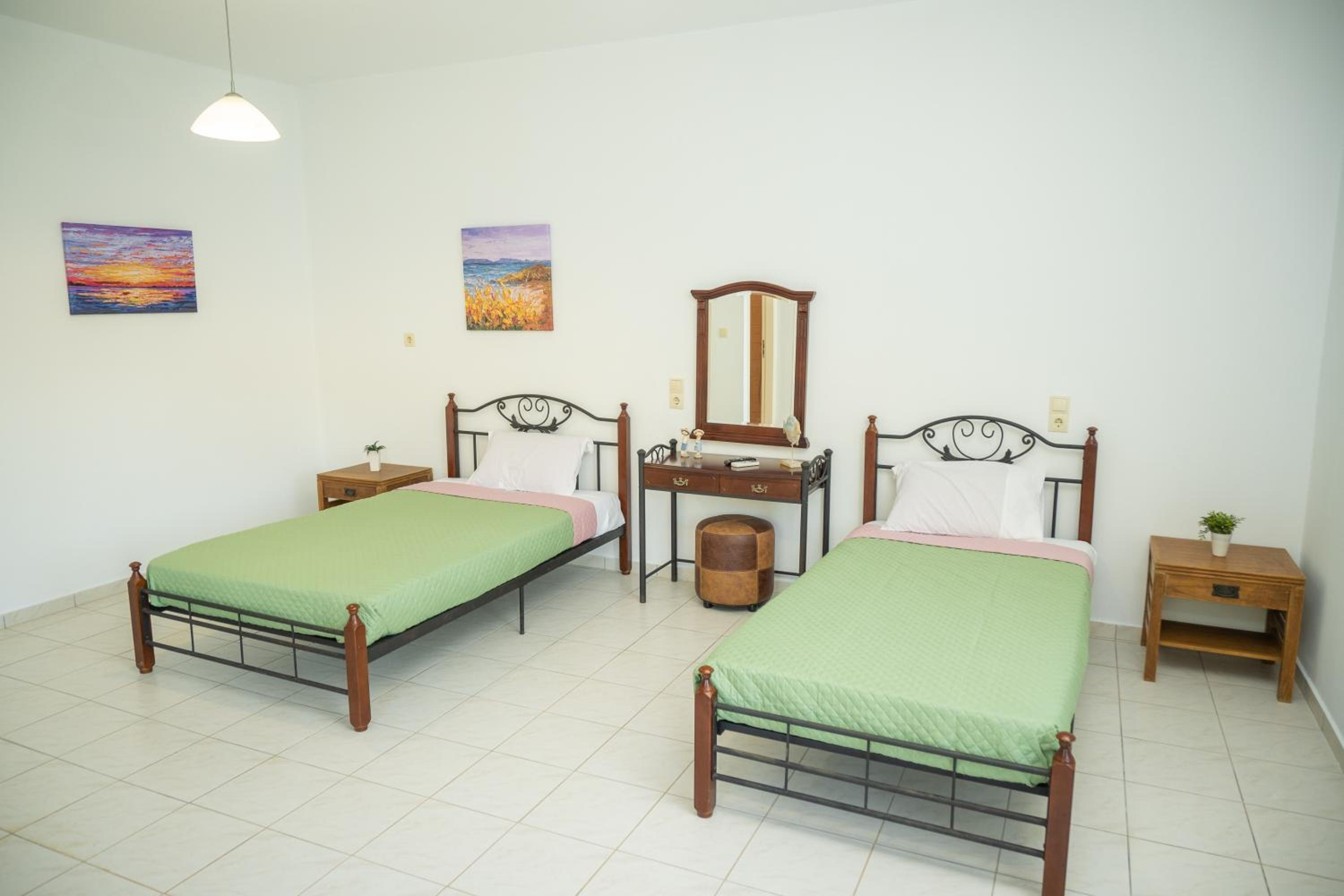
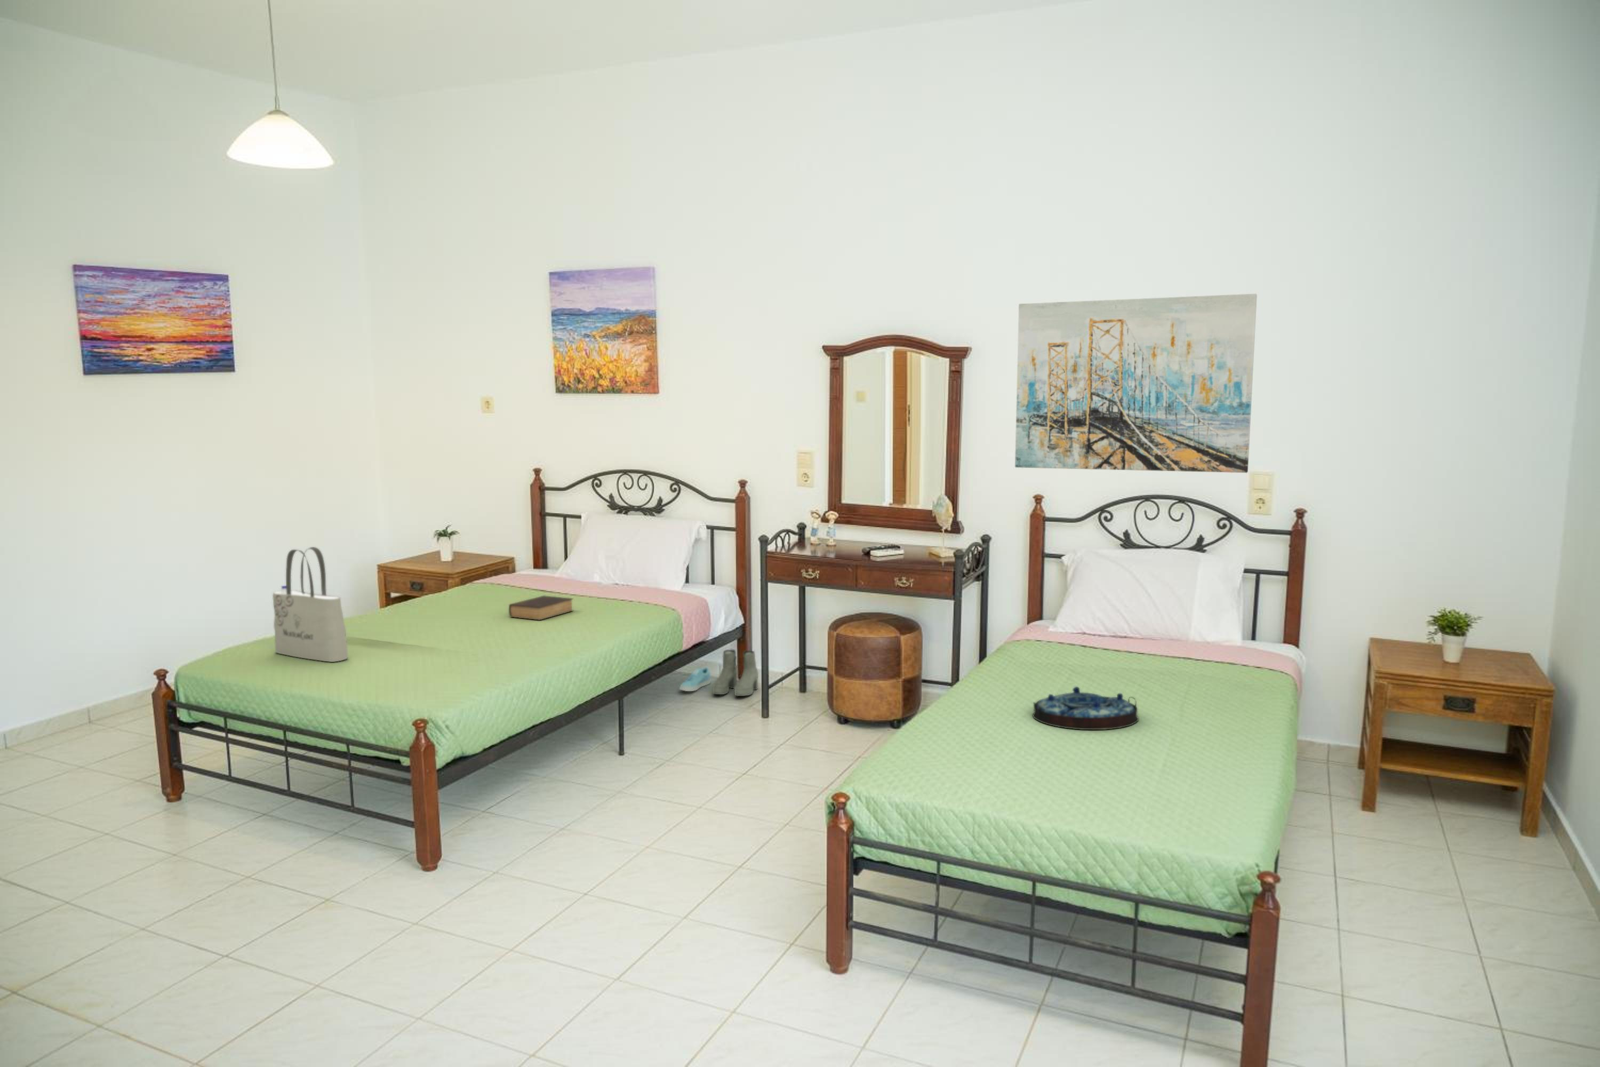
+ wall art (1130, 385)
+ tote bag (307, 601)
+ book (542, 607)
+ serving tray (1086, 705)
+ sneaker (694, 678)
+ boots (736, 672)
